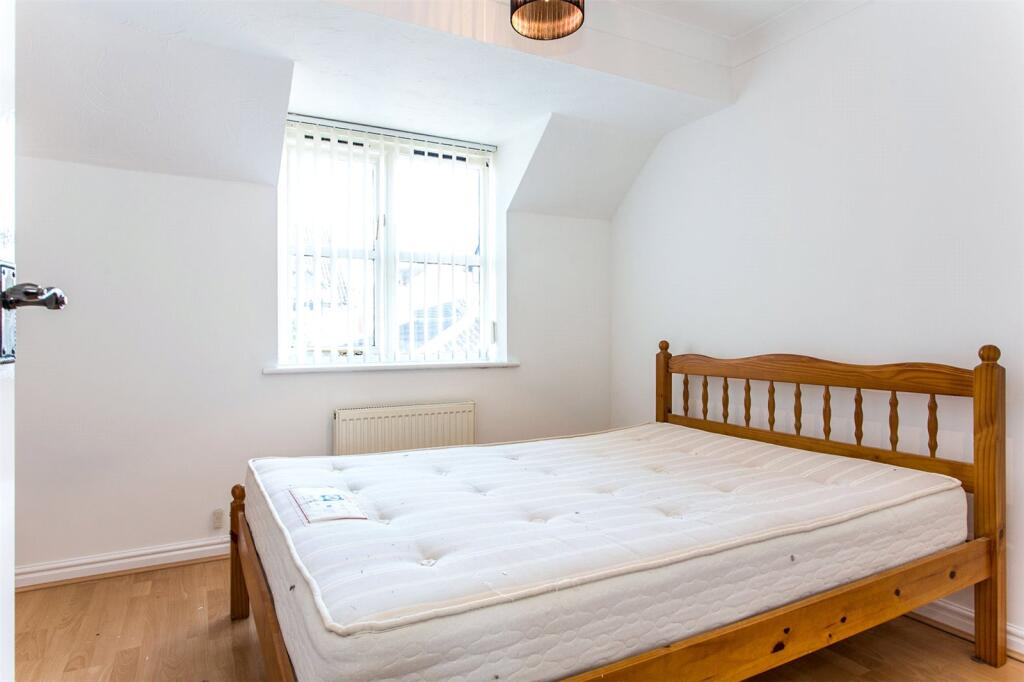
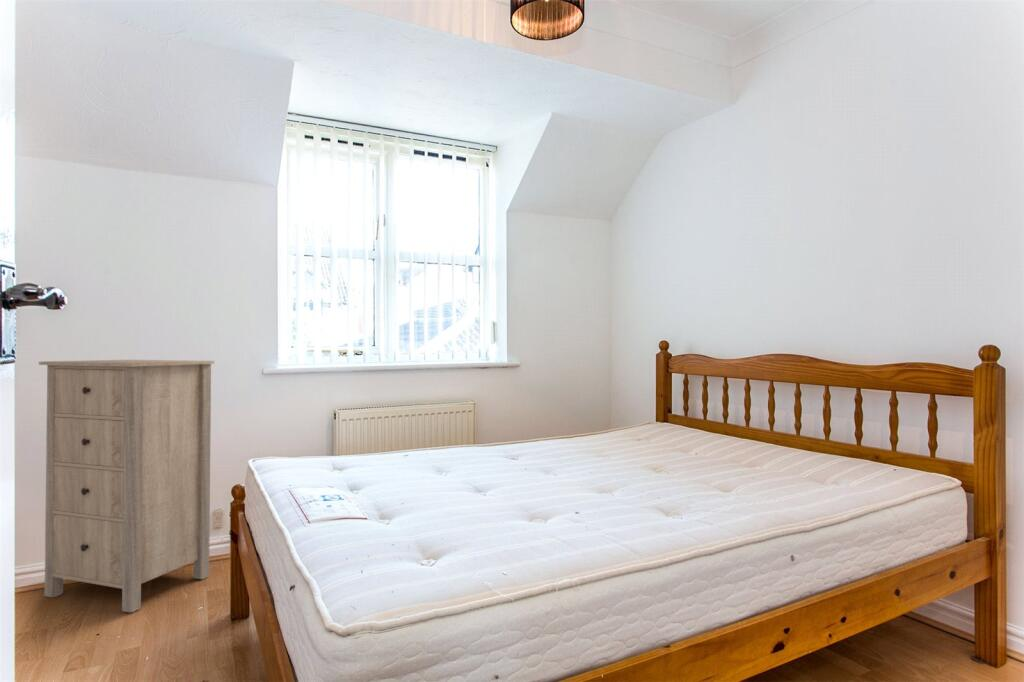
+ storage cabinet (129, 473)
